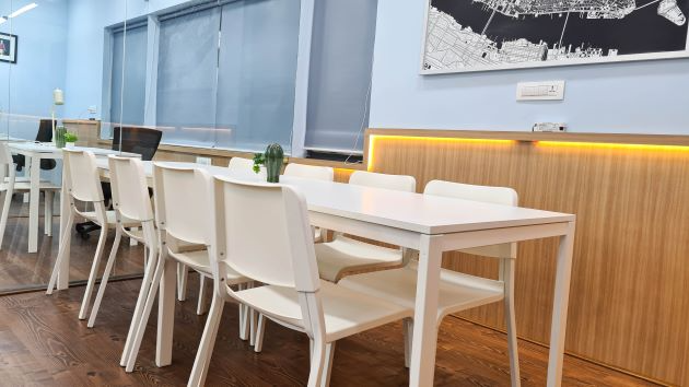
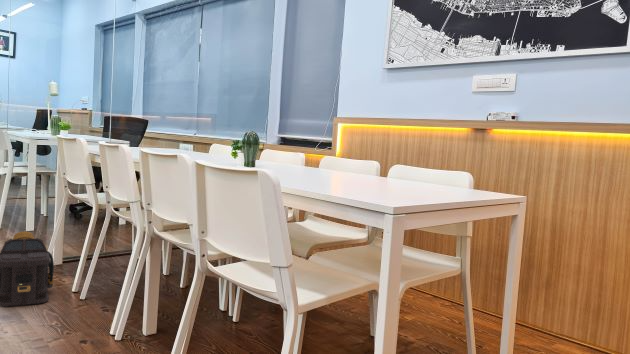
+ backpack (23, 264)
